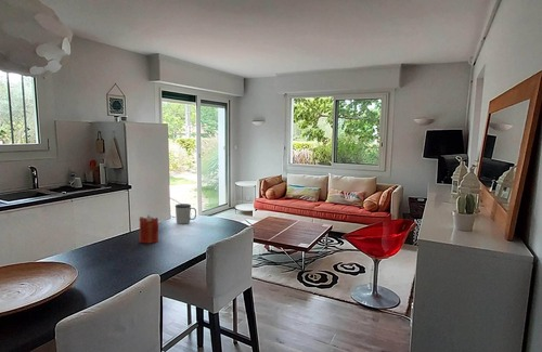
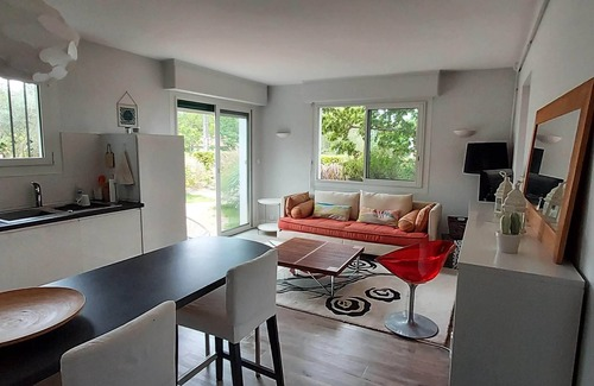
- mug (184, 213)
- candle (149, 227)
